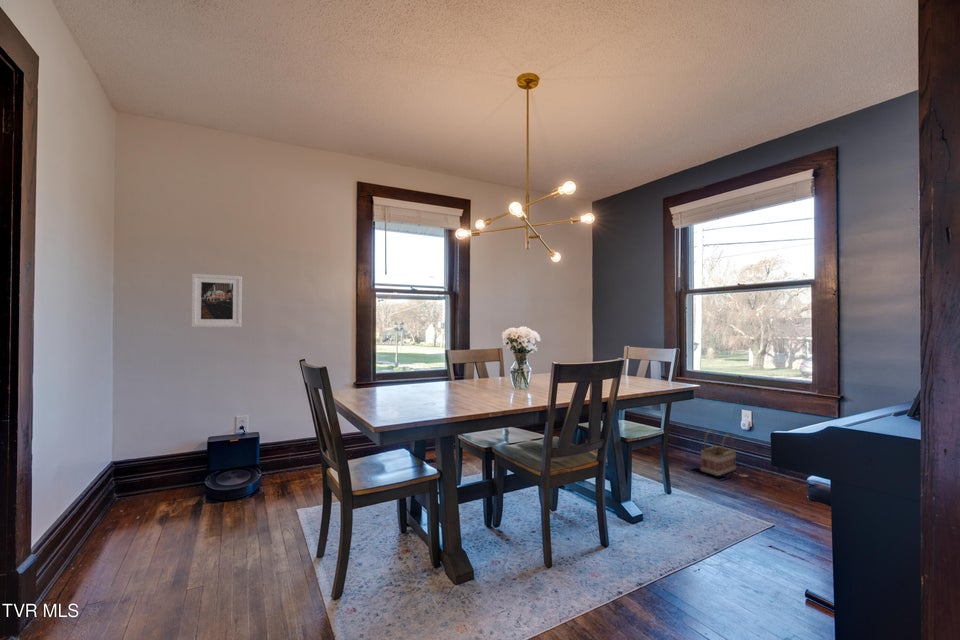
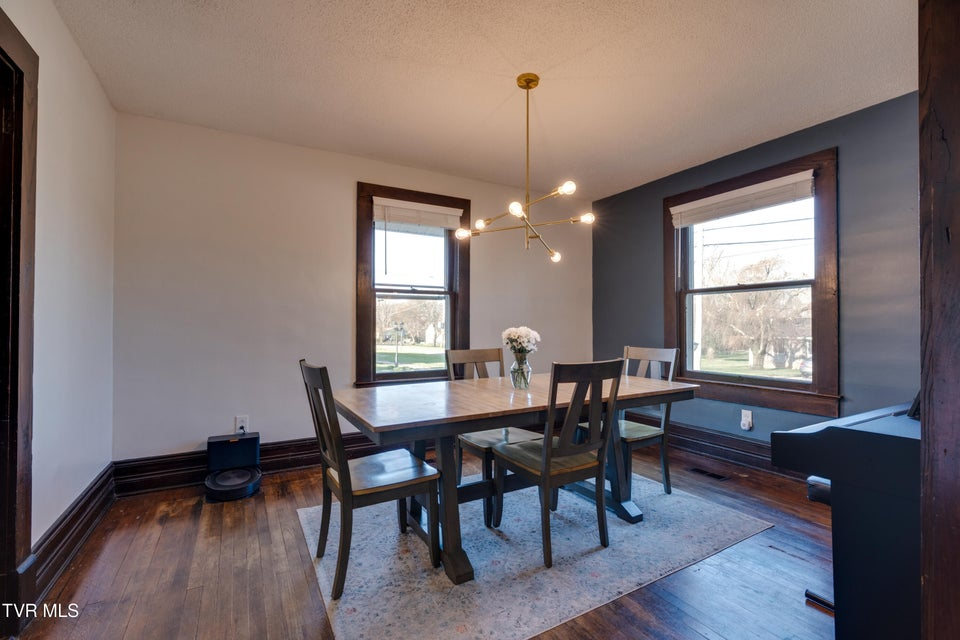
- basket (718, 451)
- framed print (217, 301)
